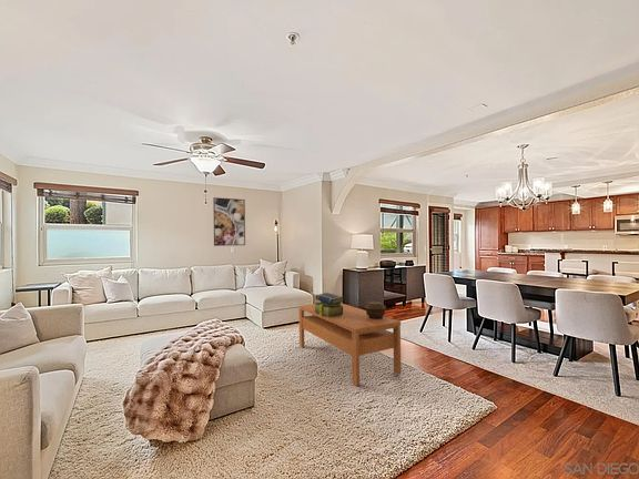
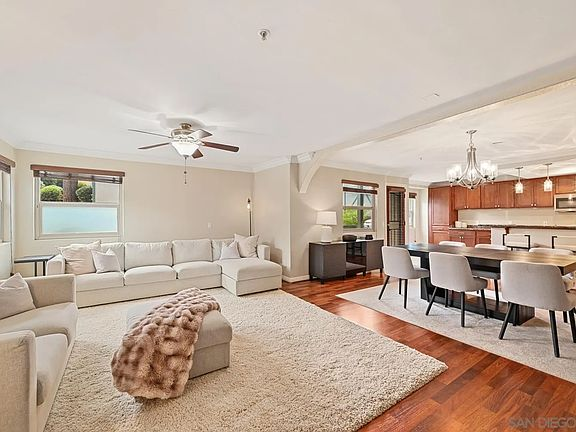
- stack of books (329, 304)
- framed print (230, 222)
- coffee table (344, 335)
- decorative container (375, 309)
